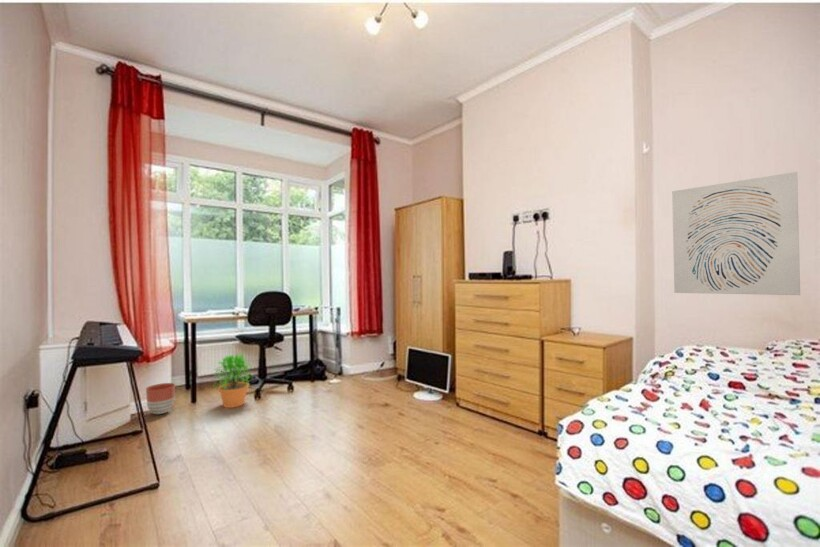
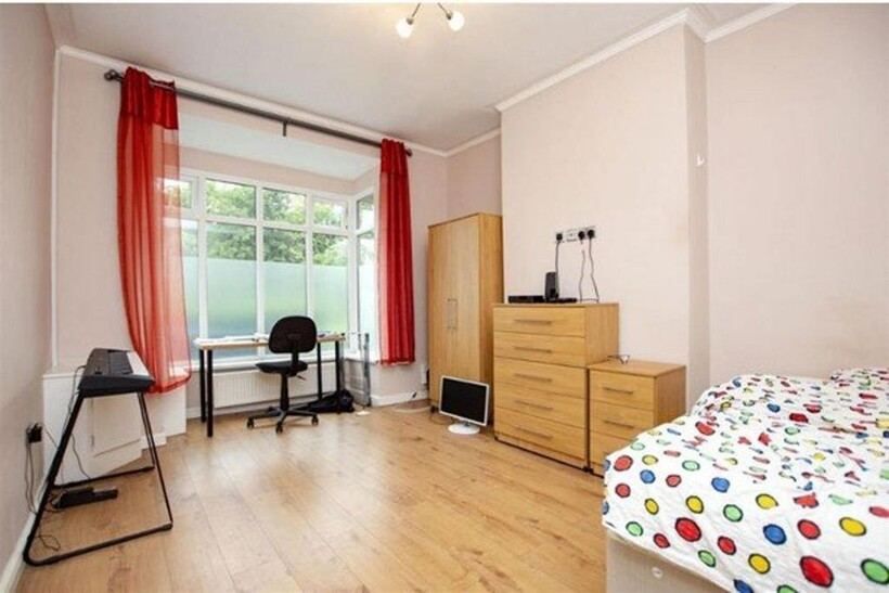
- potted plant (232, 378)
- wall art (730, 238)
- planter (160, 399)
